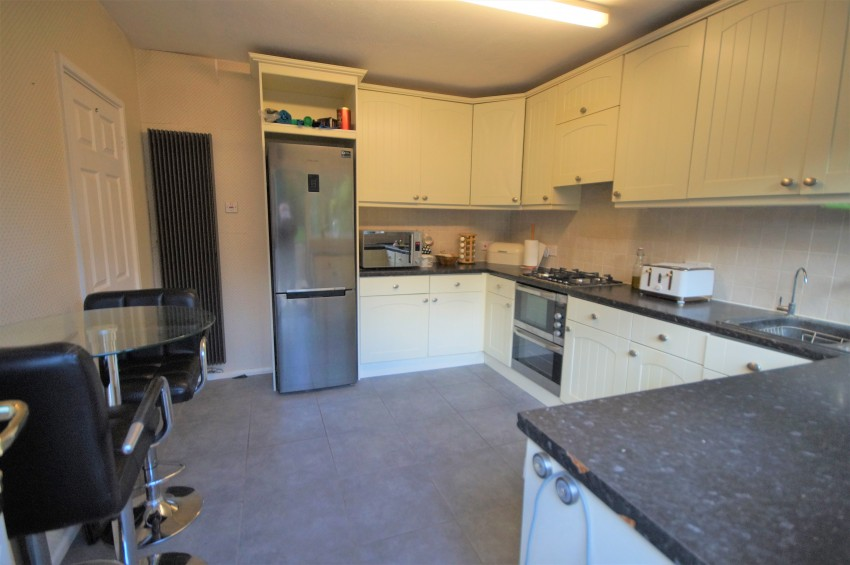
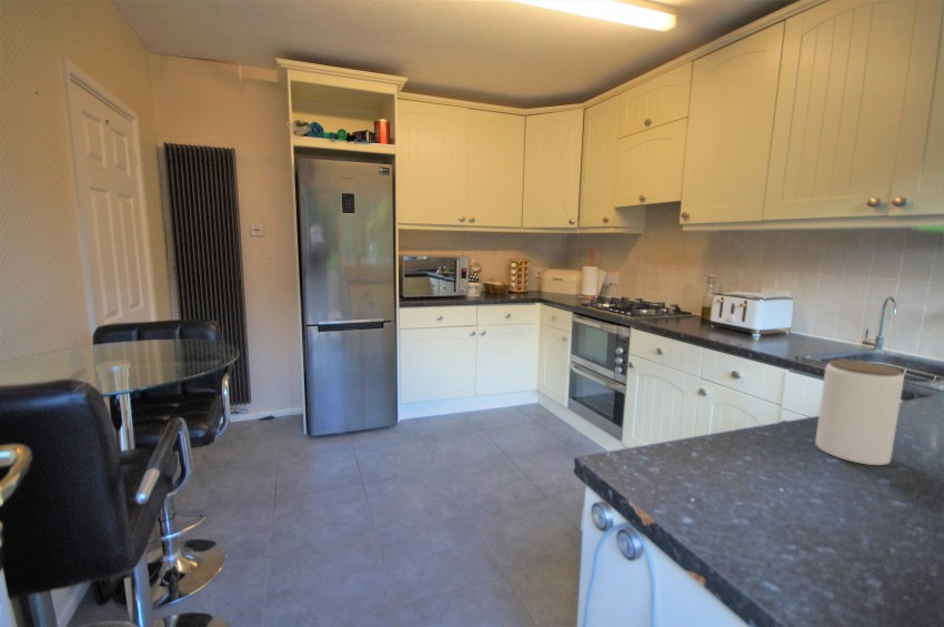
+ jar (857, 409)
